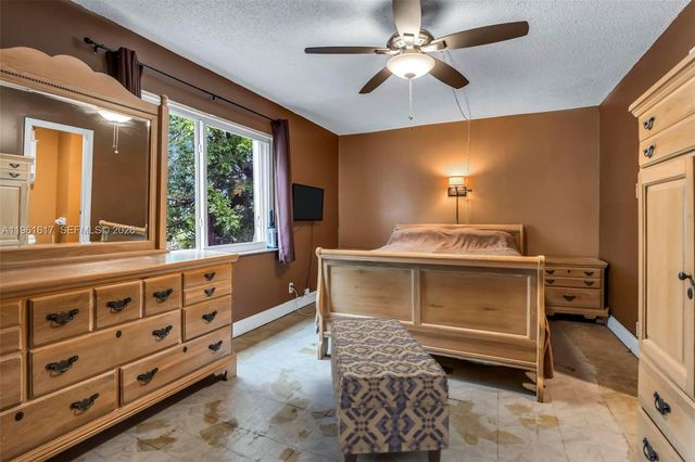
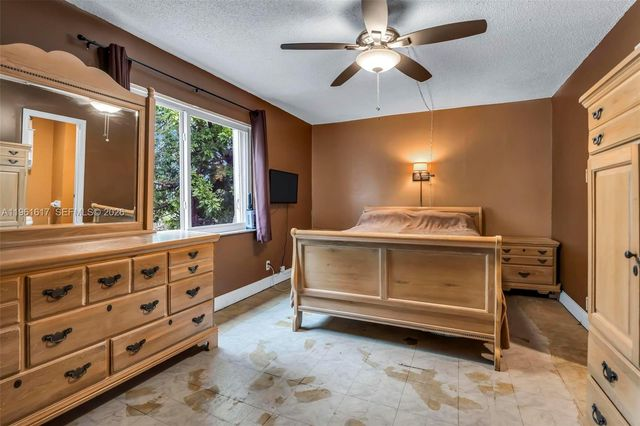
- bench (375, 381)
